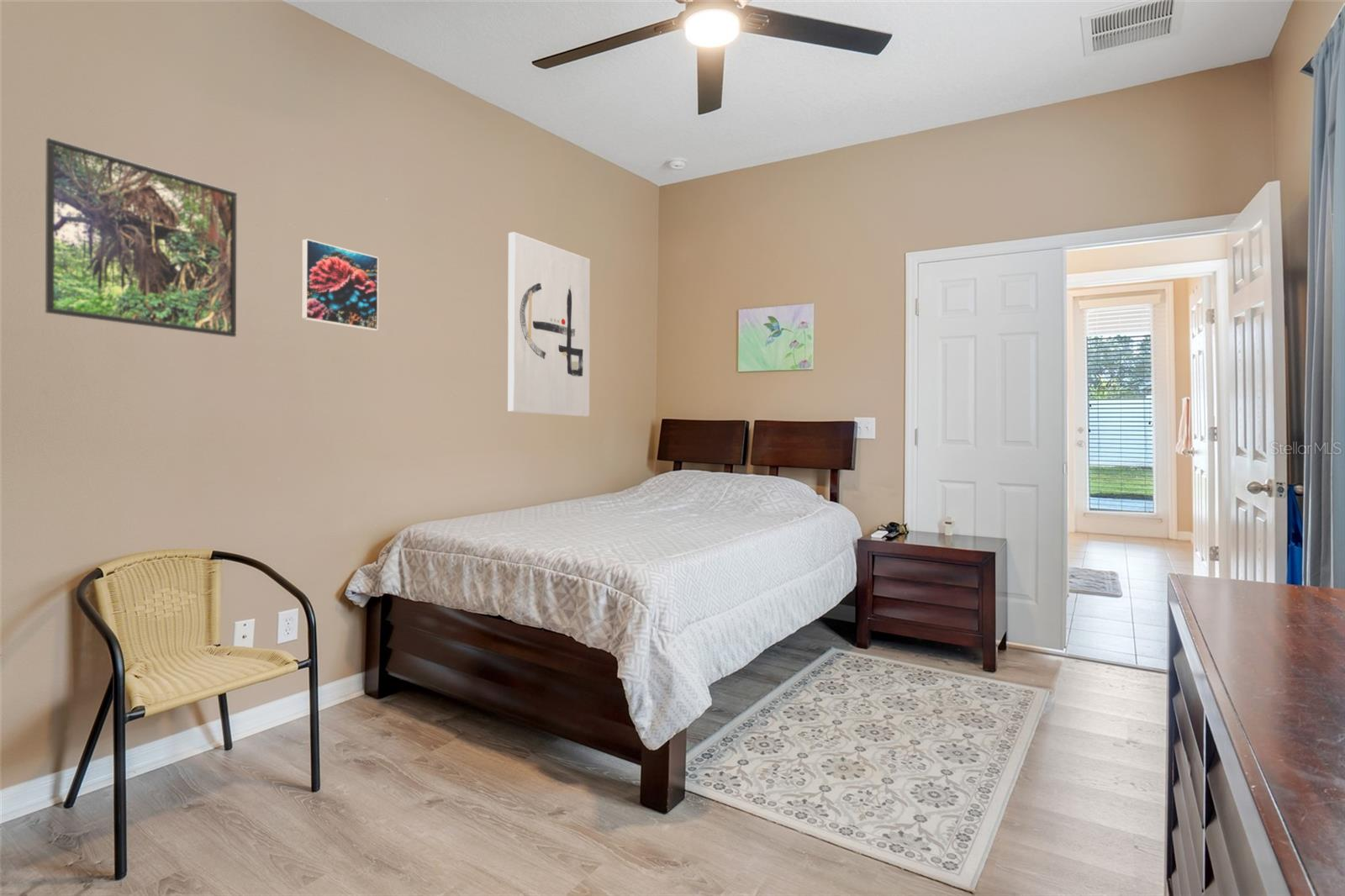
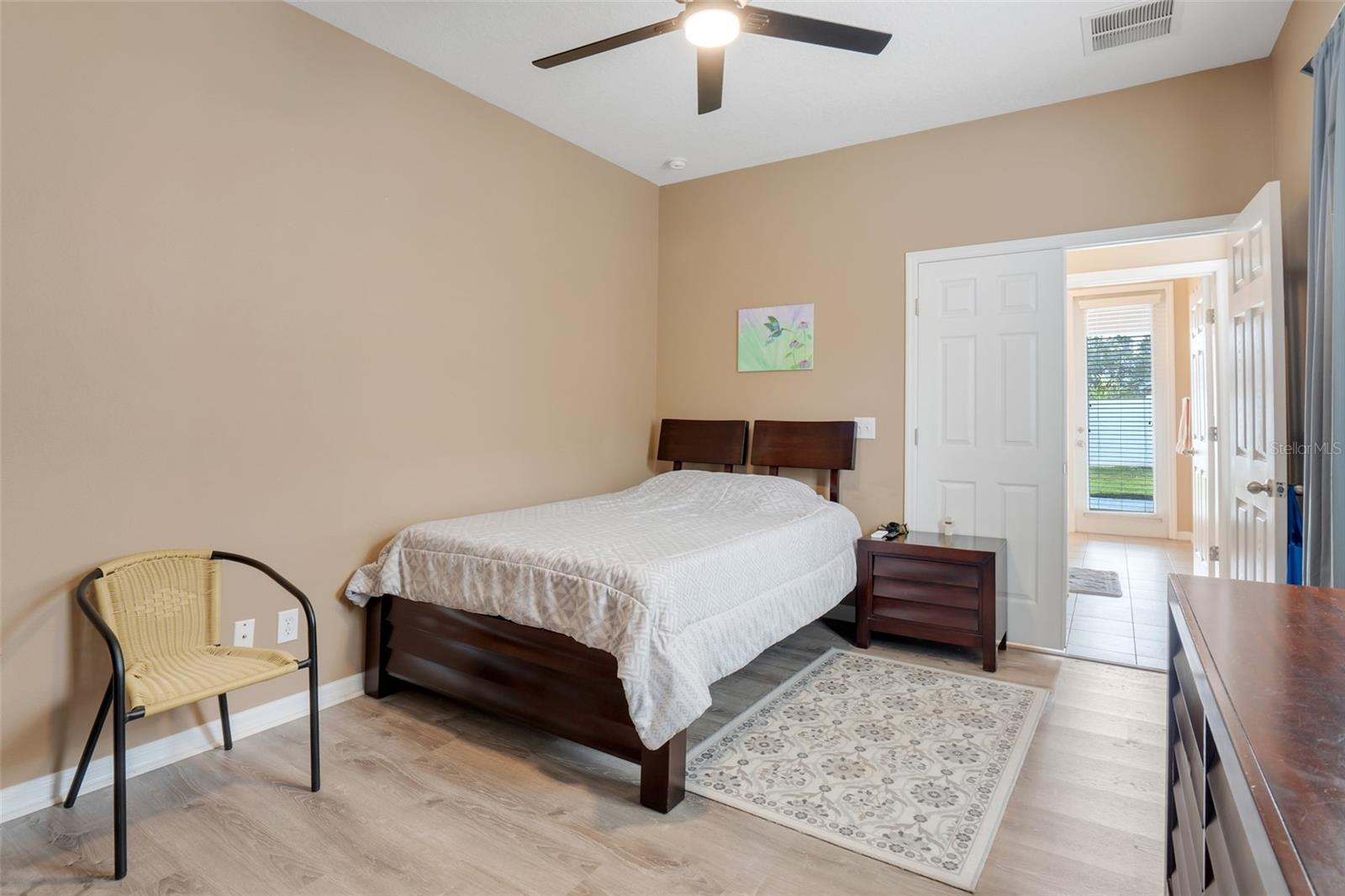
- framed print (341, 287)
- wall art (551, 330)
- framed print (150, 247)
